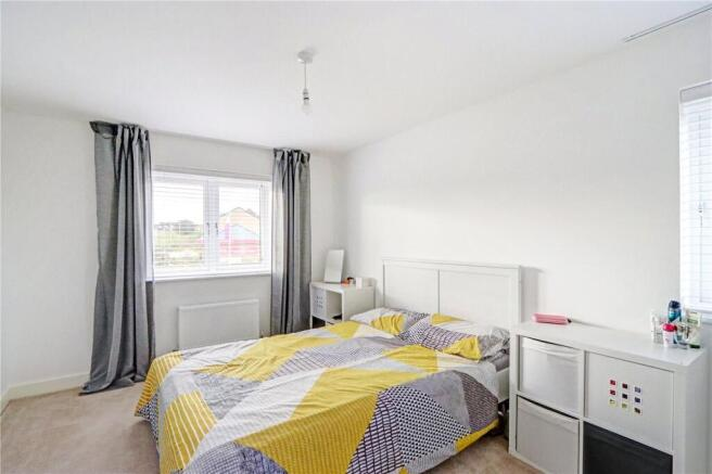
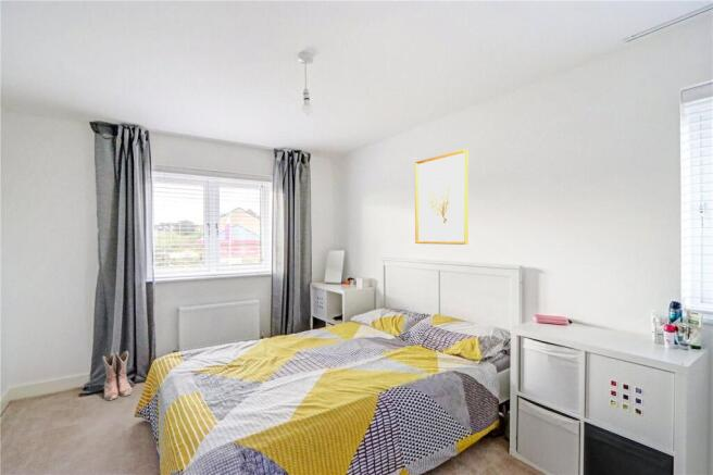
+ wall art (439, 200)
+ boots (117, 373)
